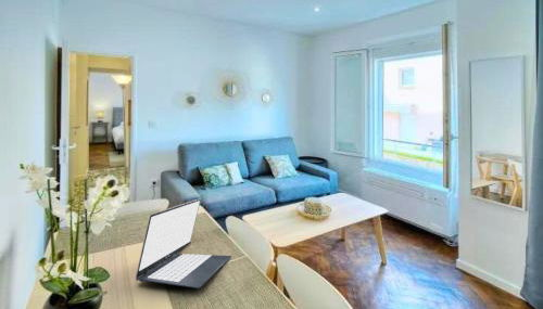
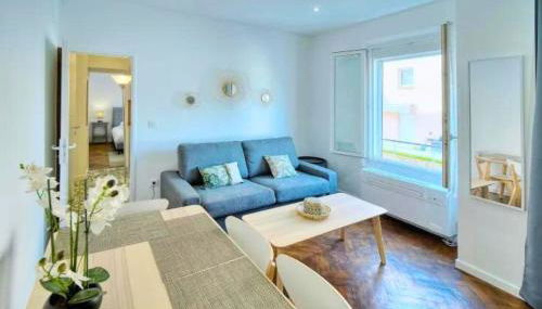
- laptop (191, 235)
